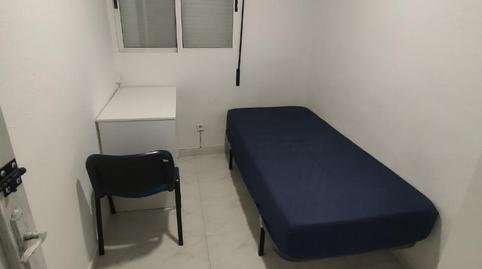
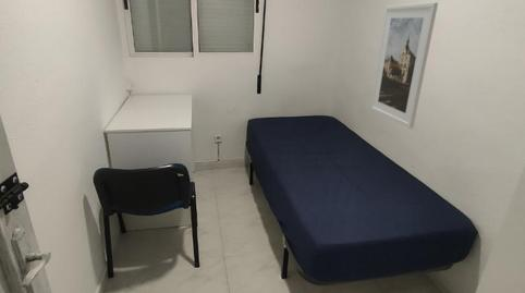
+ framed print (399, 64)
